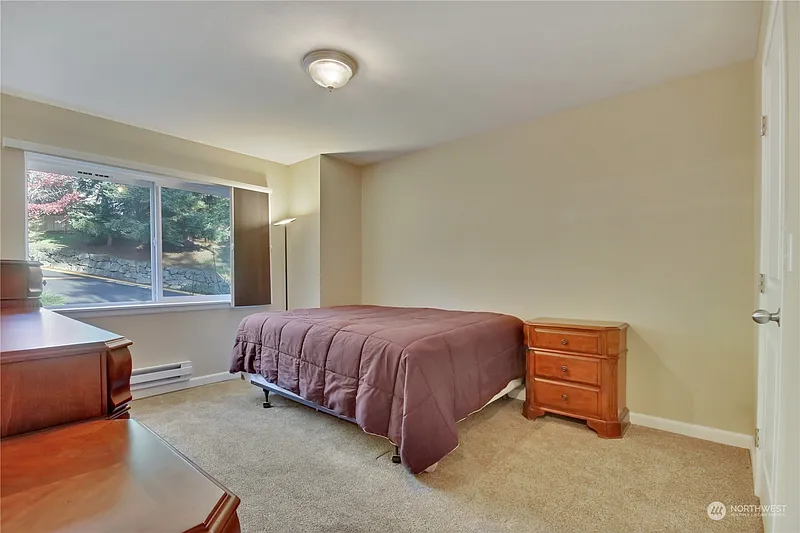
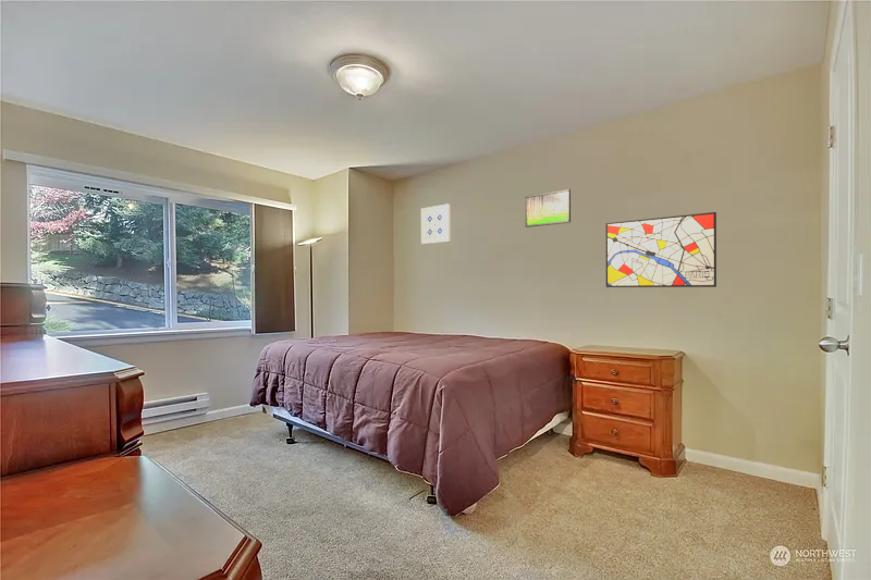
+ wall art (657, 252)
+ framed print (547, 208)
+ wall art (434, 224)
